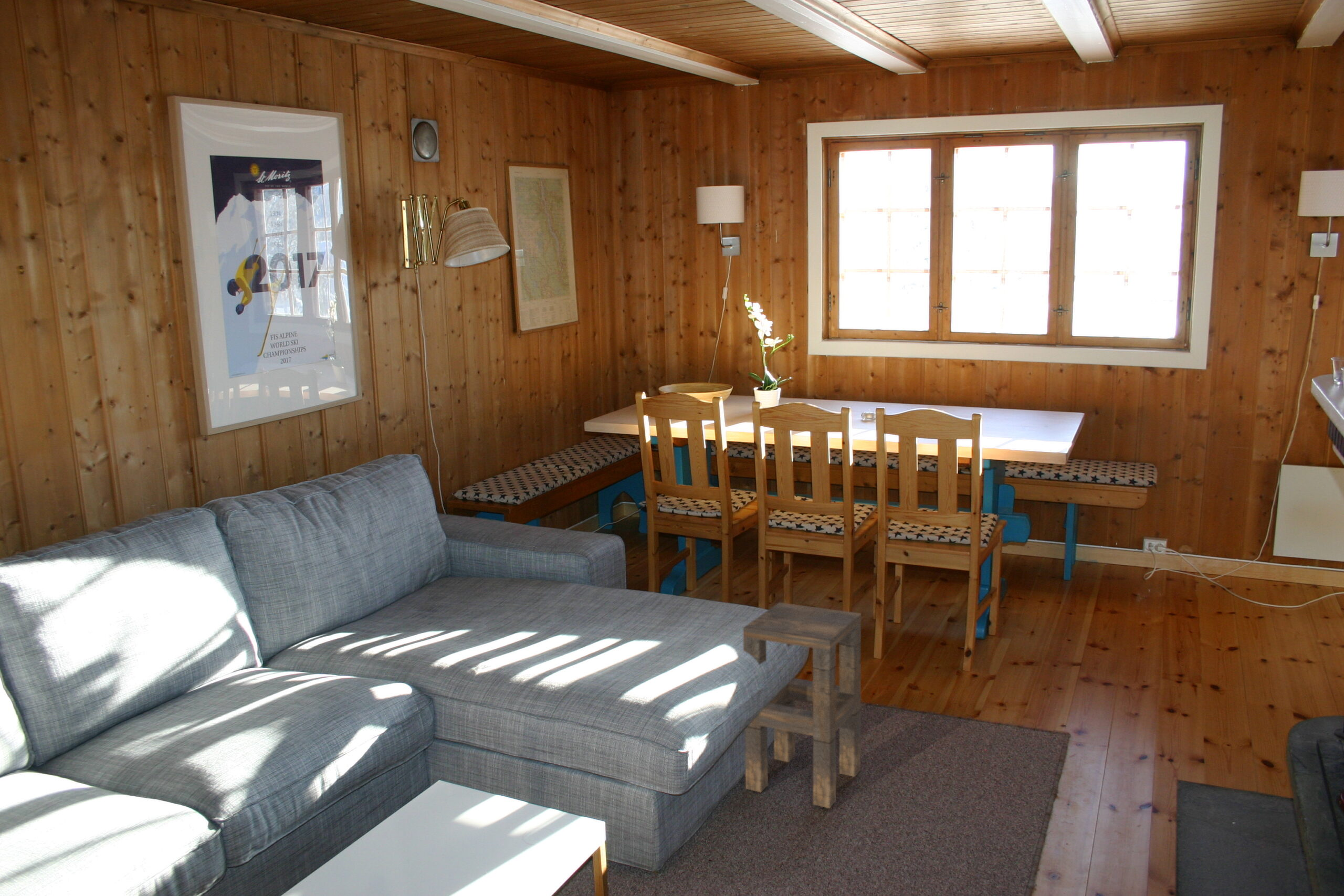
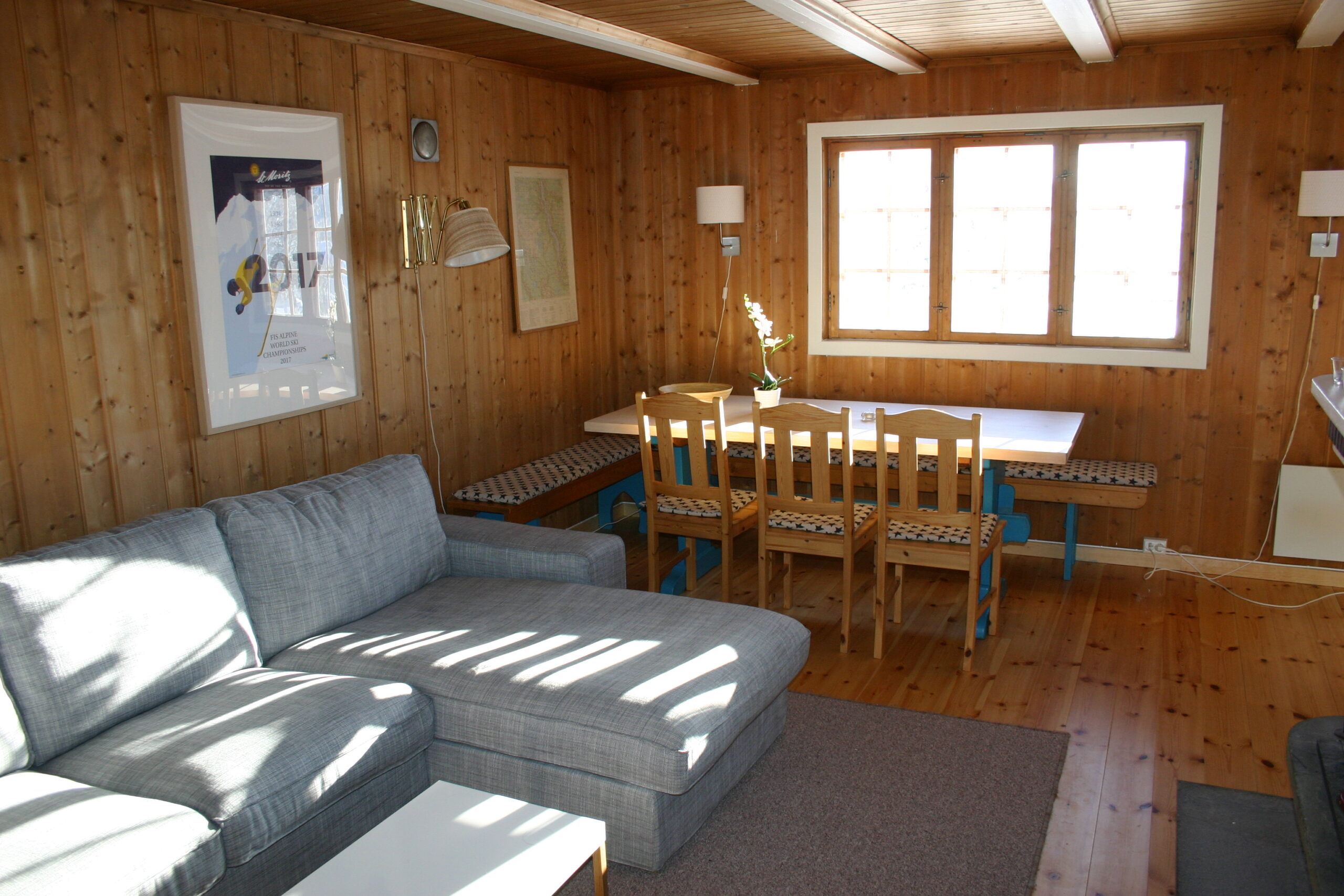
- side table (803, 701)
